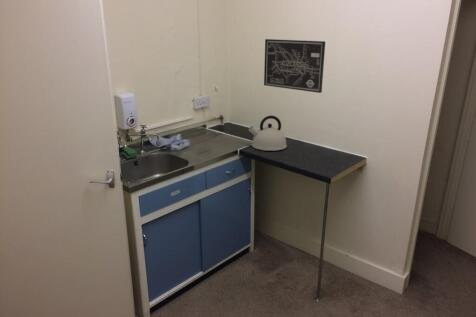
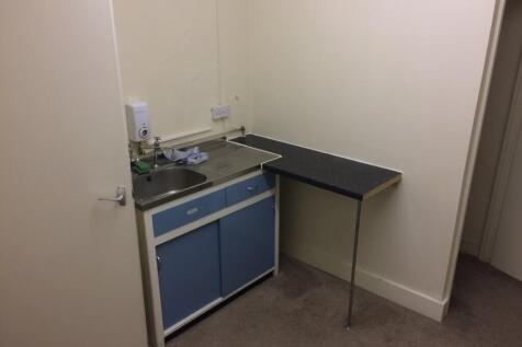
- wall art (292, 64)
- kettle (268, 130)
